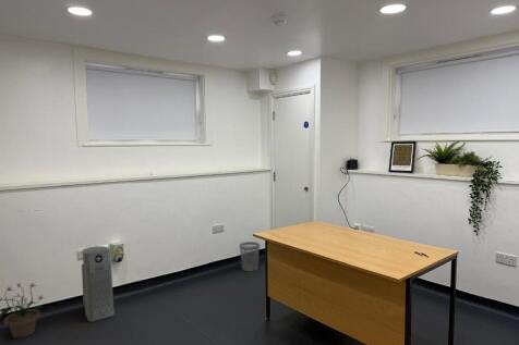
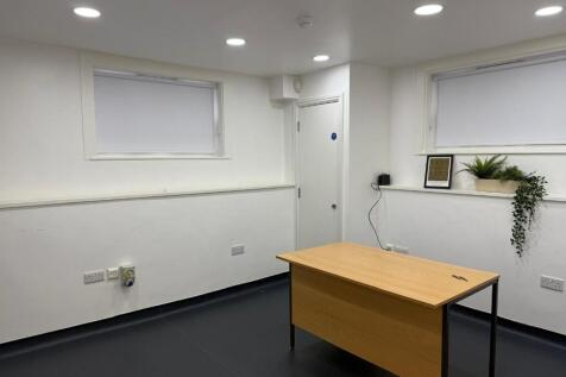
- potted plant (21, 309)
- wastebasket (250, 256)
- air purifier (96, 281)
